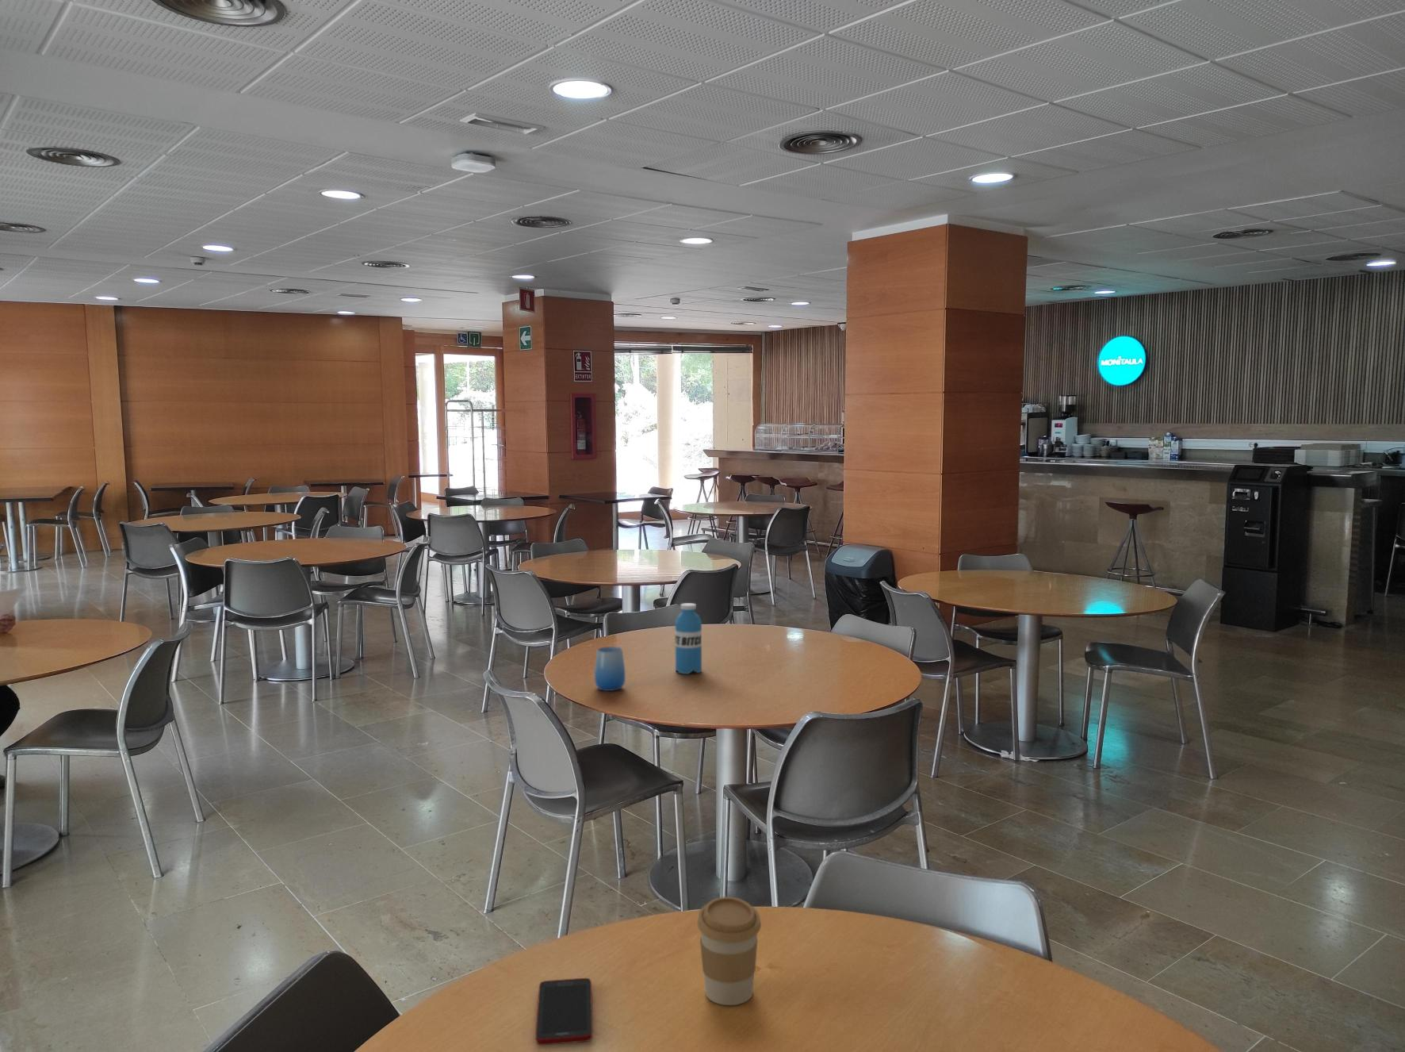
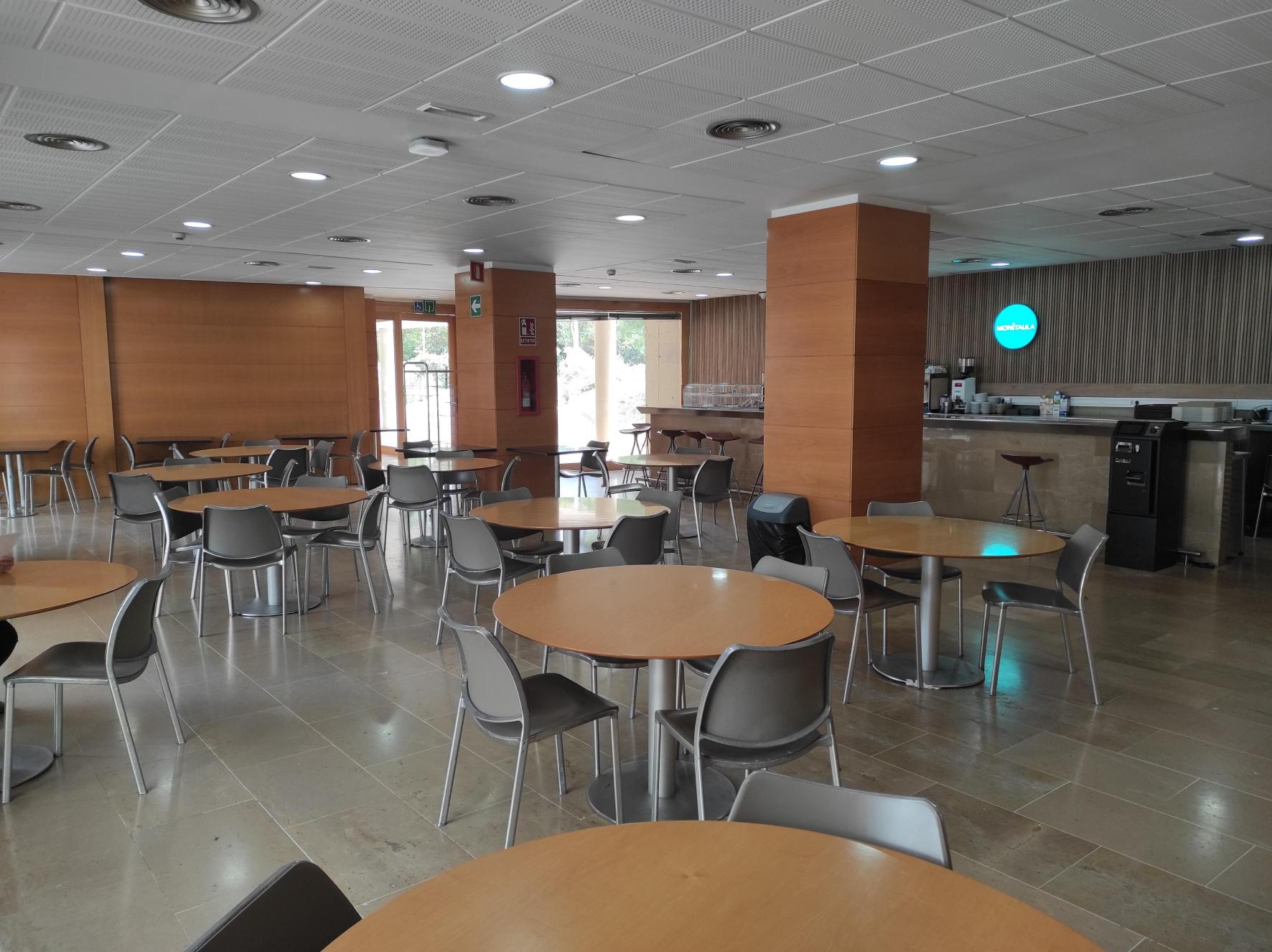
- cell phone (564, 1010)
- coffee cup (729, 949)
- cup (610, 669)
- water bottle (688, 638)
